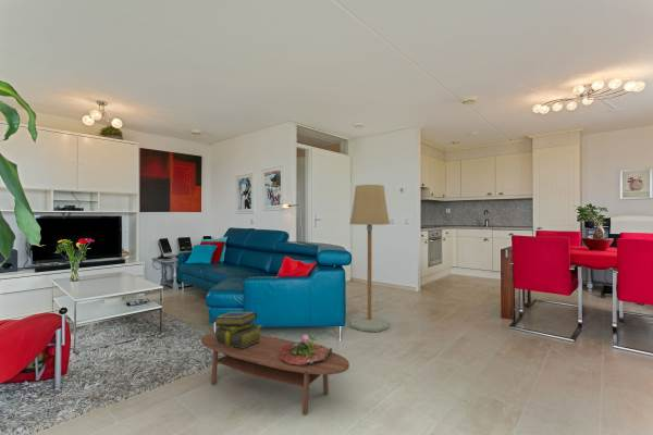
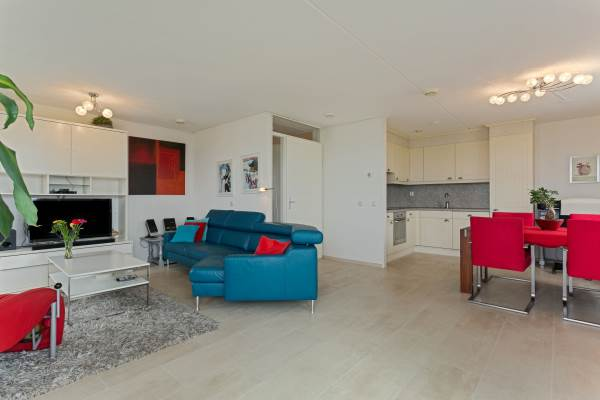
- stack of books (236, 327)
- coffee table (268, 368)
- potted flower (305, 345)
- floor lamp (369, 256)
